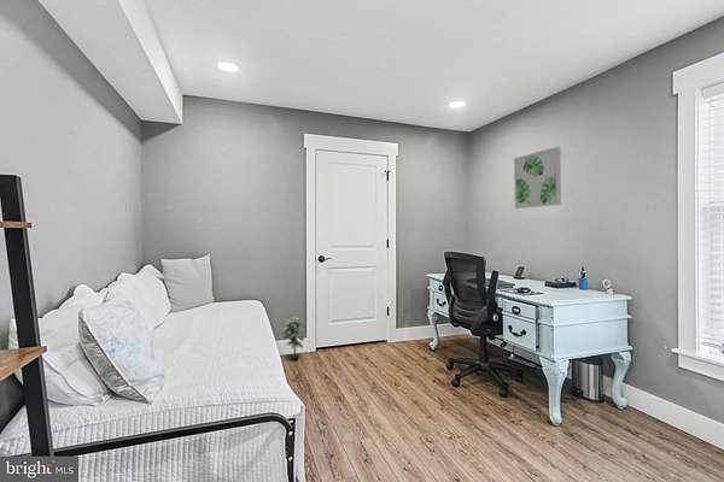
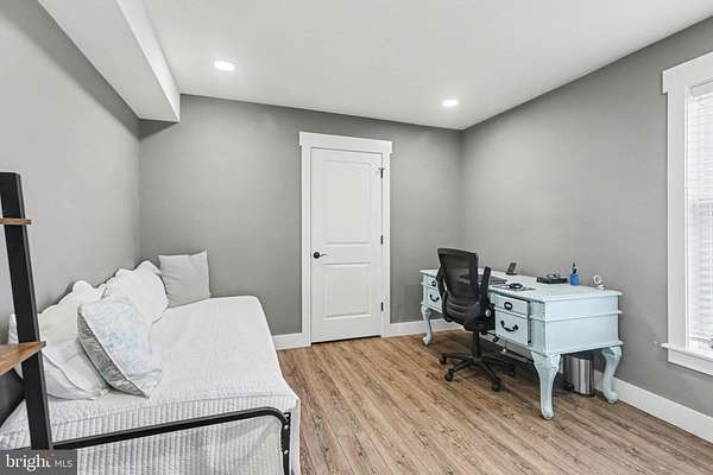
- wall art (536, 180)
- potted plant (293, 337)
